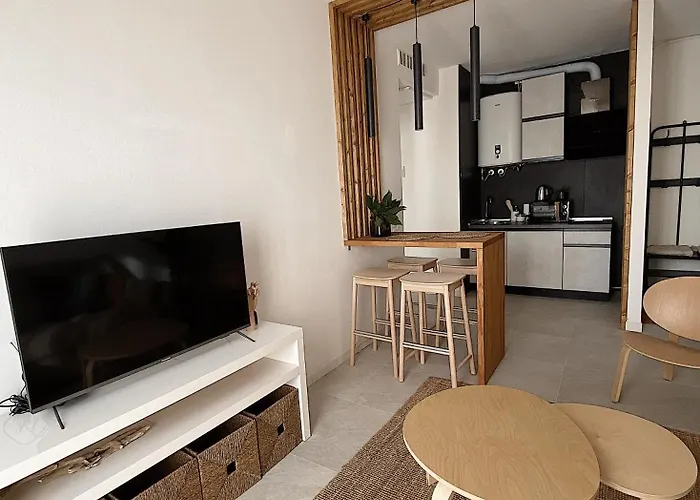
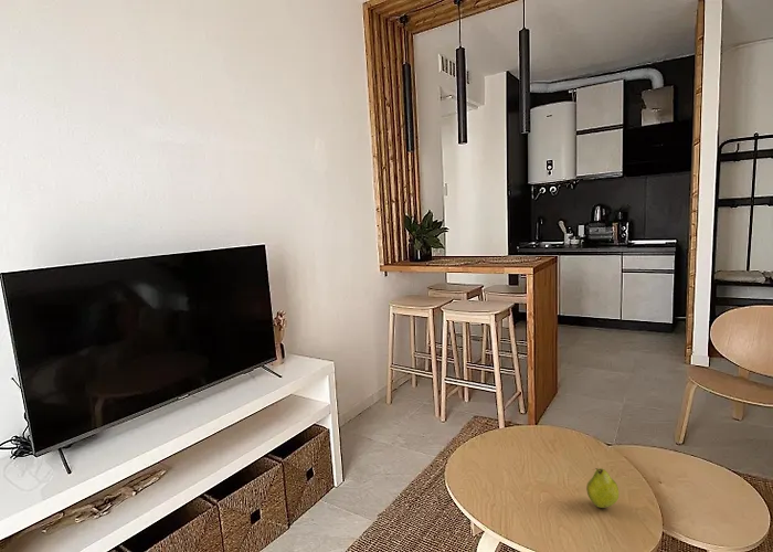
+ fruit (602, 486)
